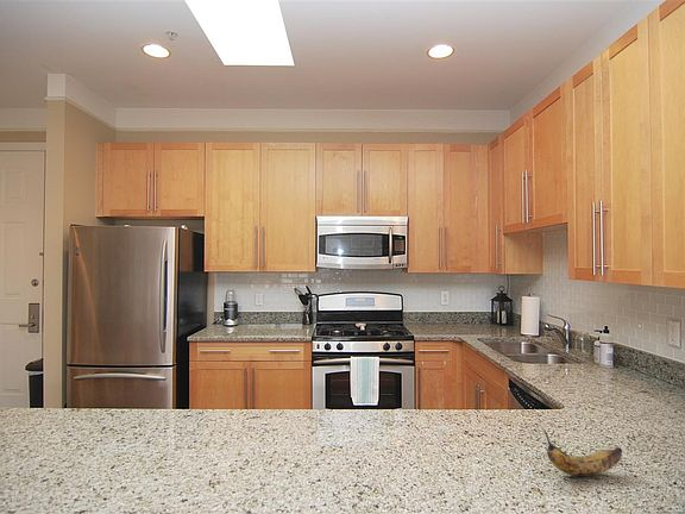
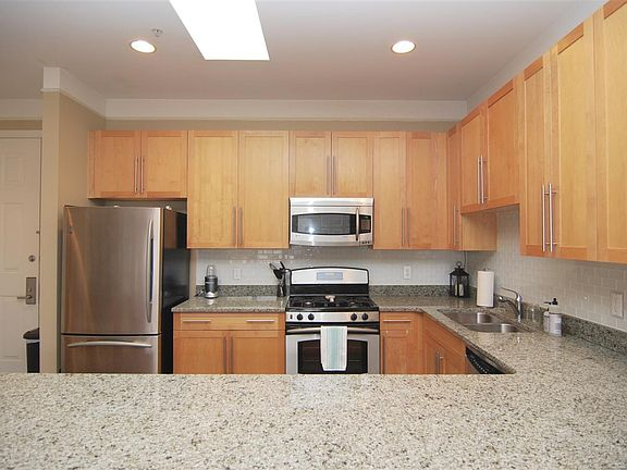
- banana (586, 456)
